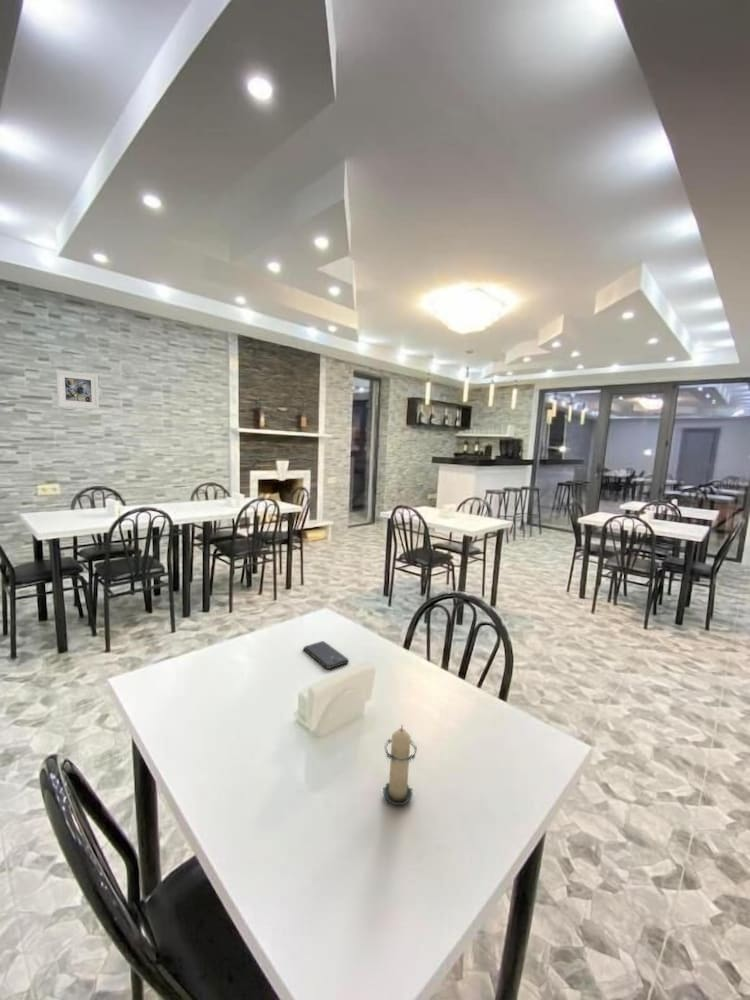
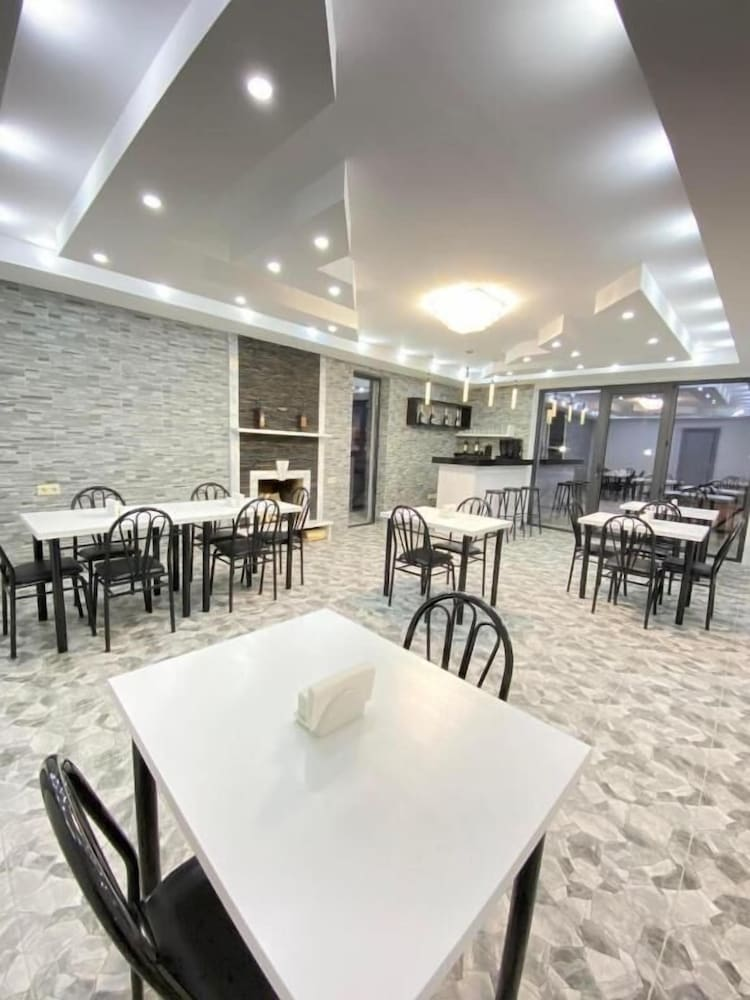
- smartphone (325, 653)
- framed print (78, 390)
- candle (399, 760)
